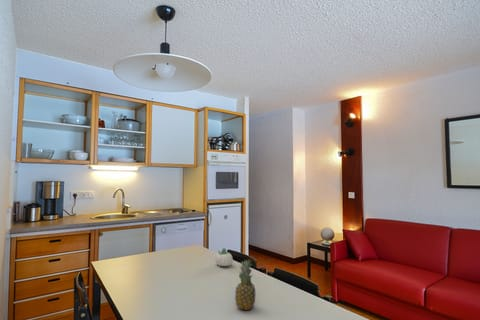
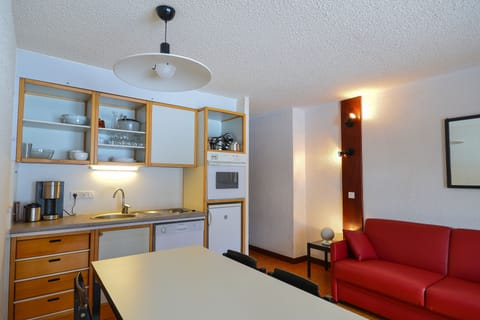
- fruit (245, 283)
- succulent planter (223, 256)
